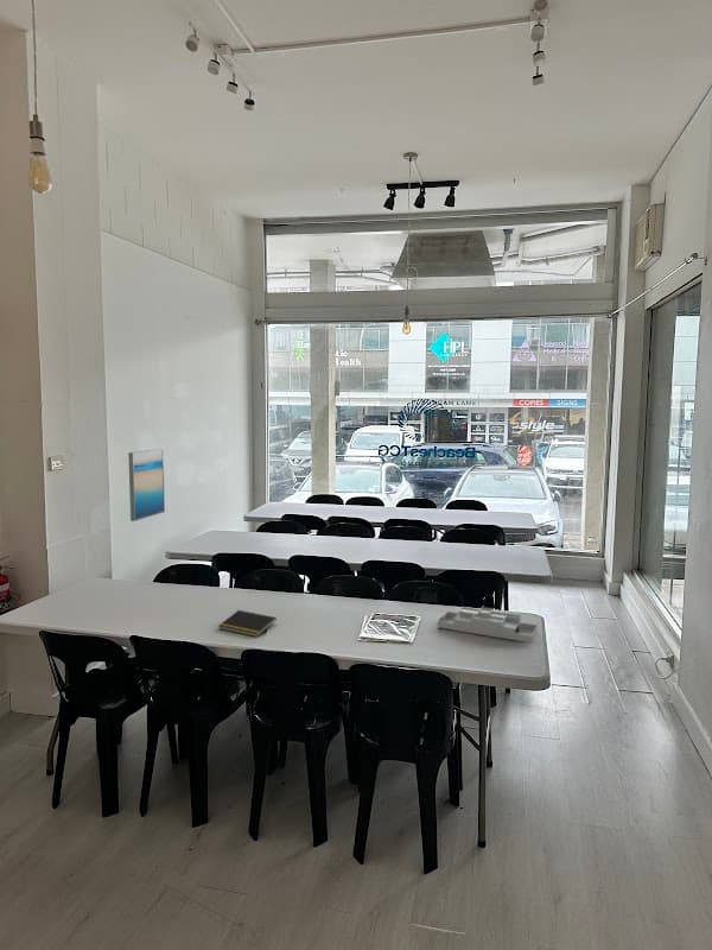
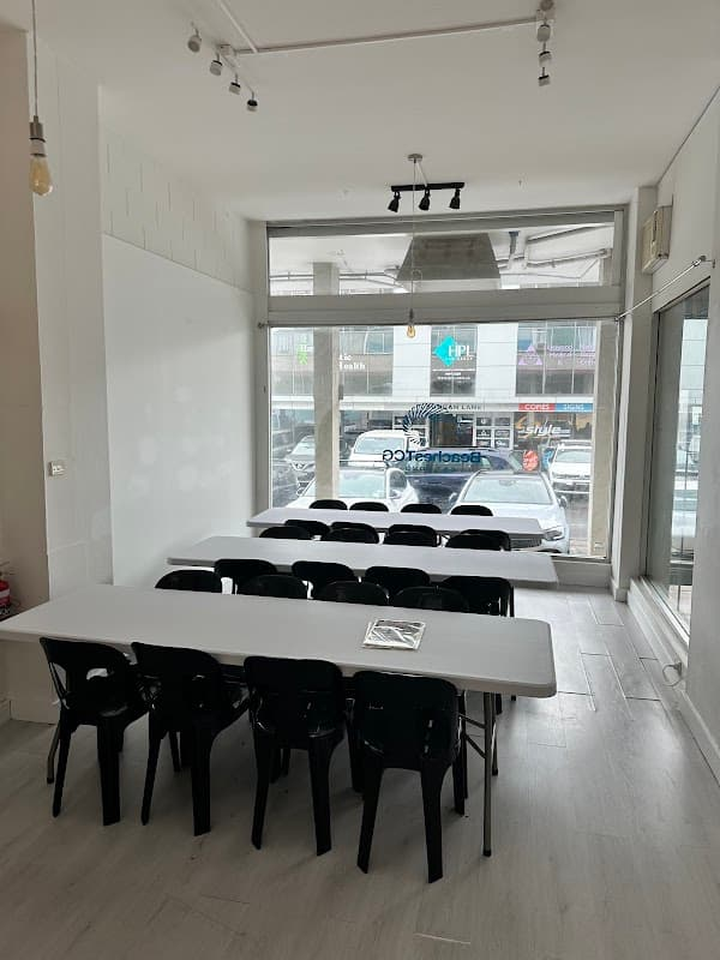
- notepad (247, 622)
- wall art (147, 483)
- desk organizer (487, 621)
